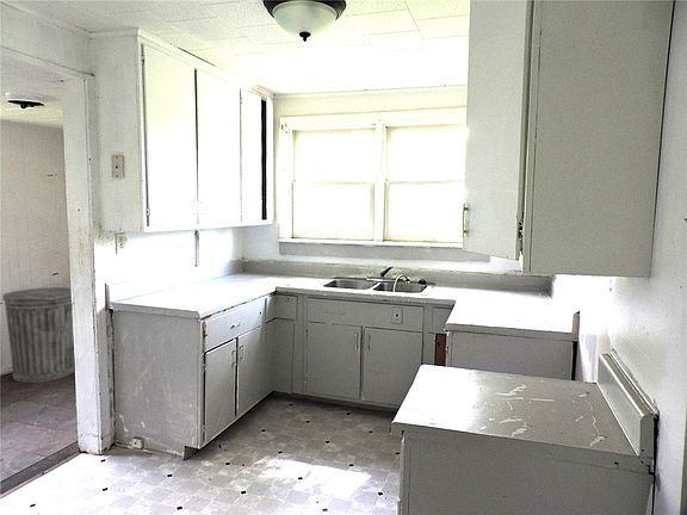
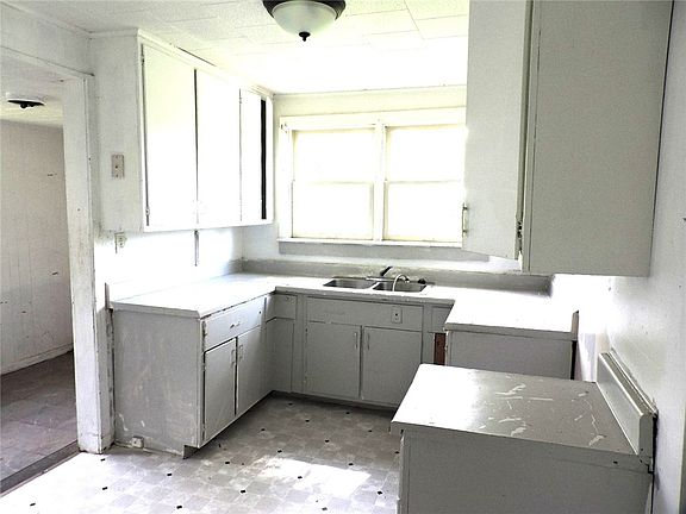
- trash can (43, 331)
